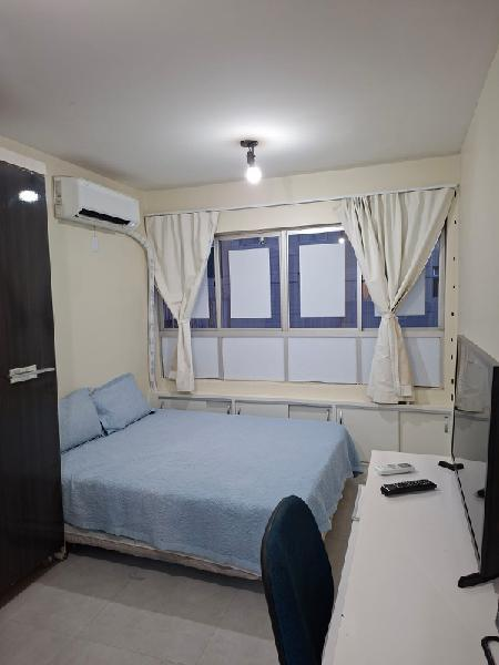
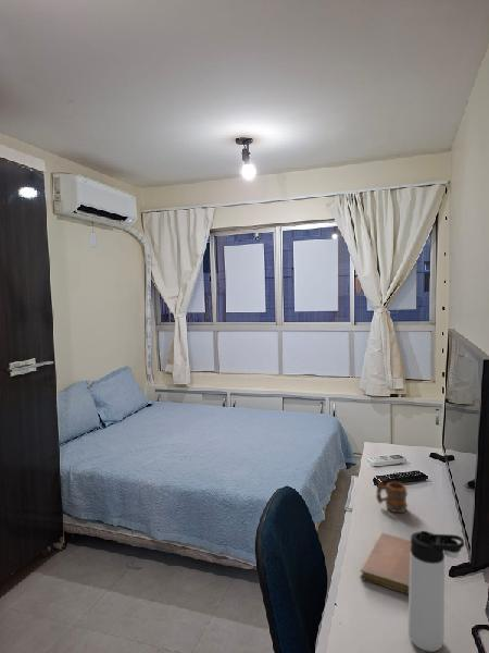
+ thermos bottle (435, 589)
+ notebook (397, 560)
+ mug (391, 495)
